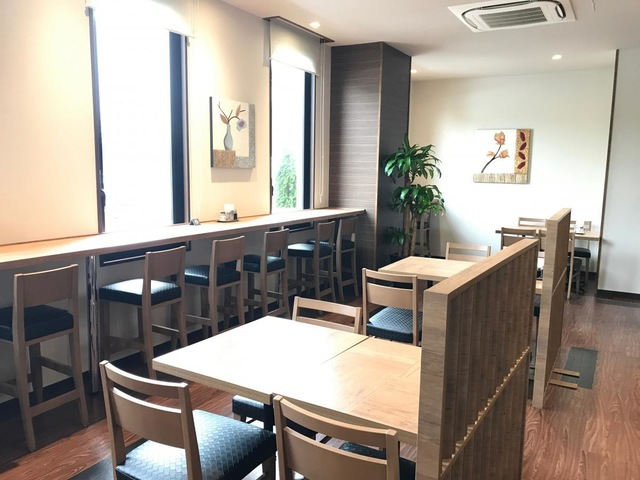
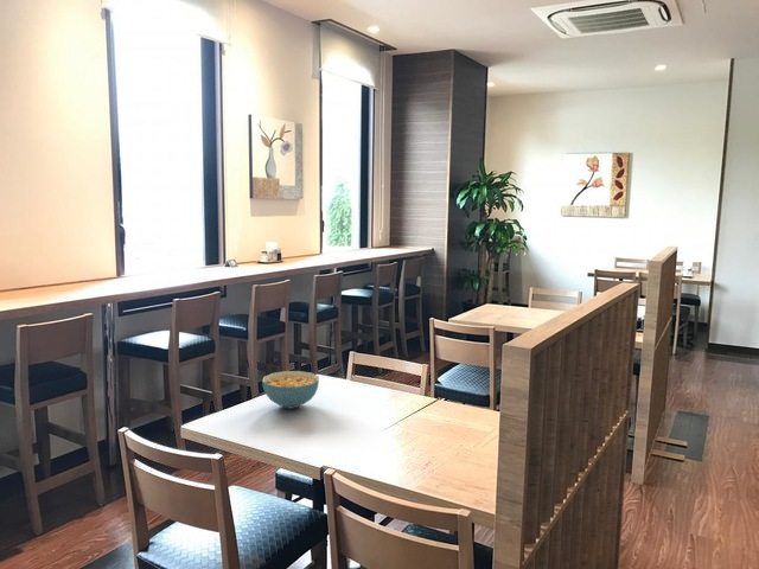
+ cereal bowl (291, 391)
